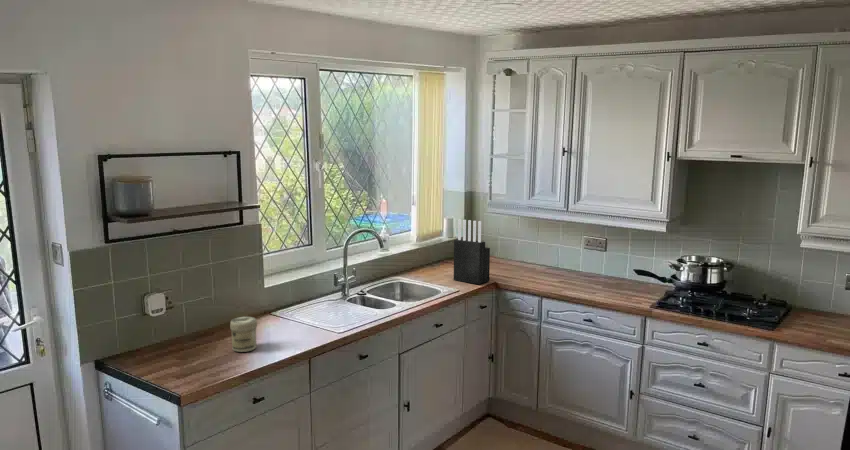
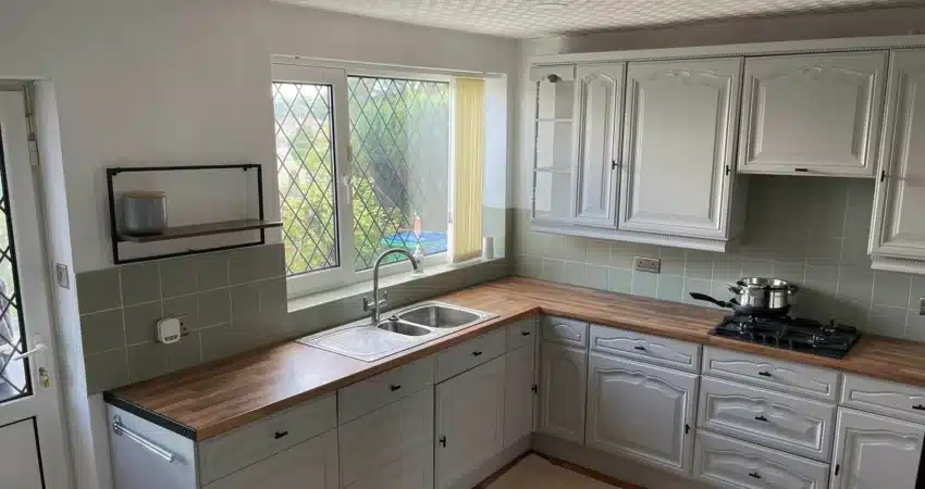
- jar (244, 334)
- knife block (472, 250)
